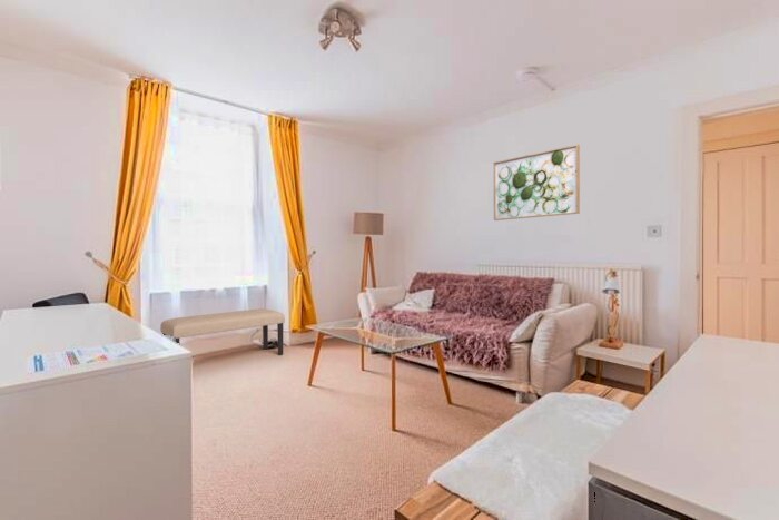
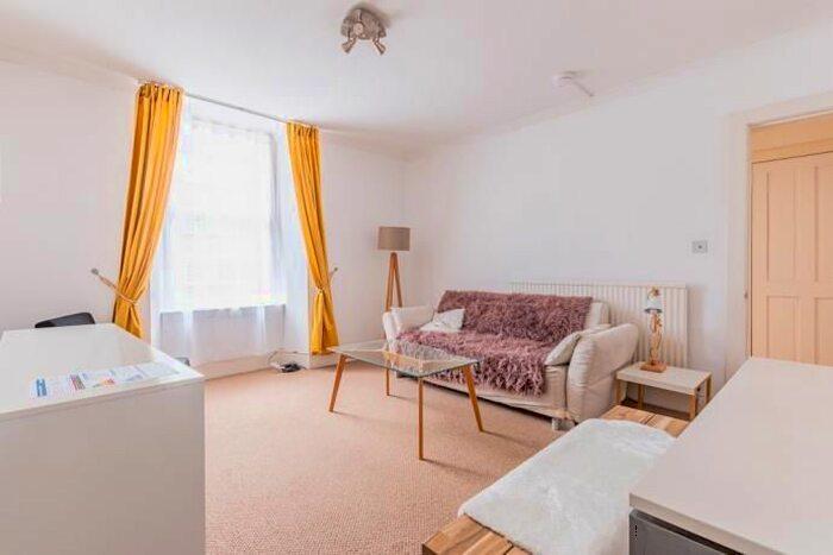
- wall art (532, 185)
- bench (225, 331)
